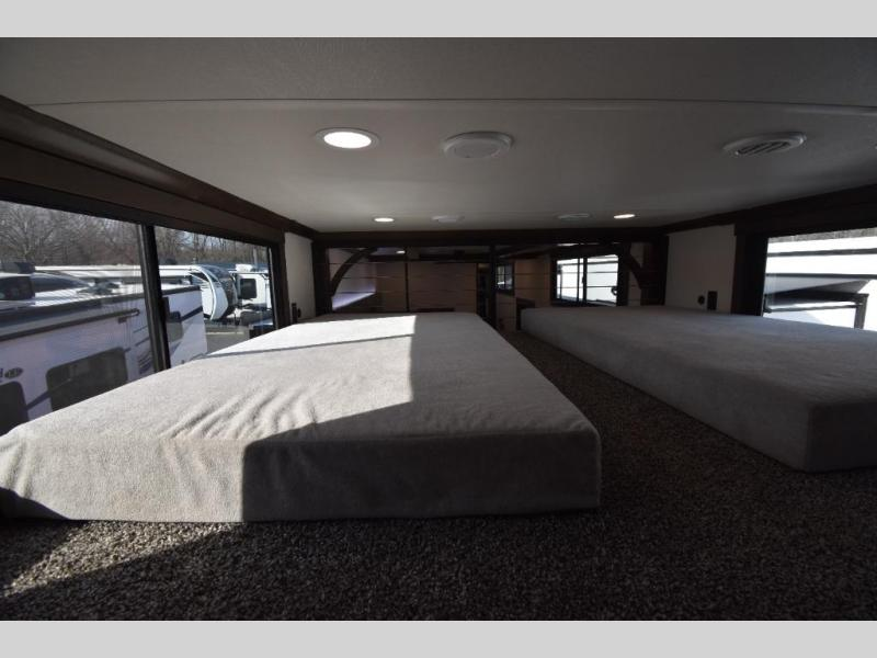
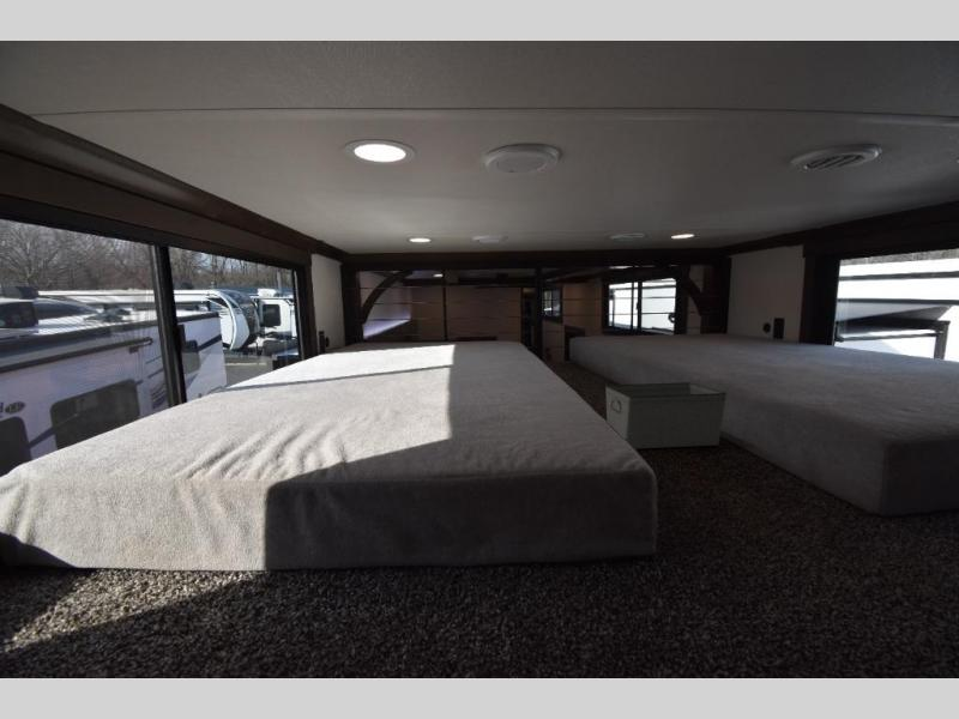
+ storage bin (661, 413)
